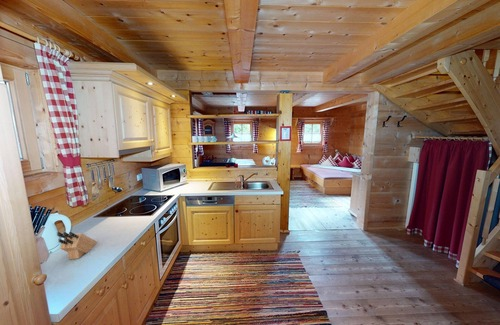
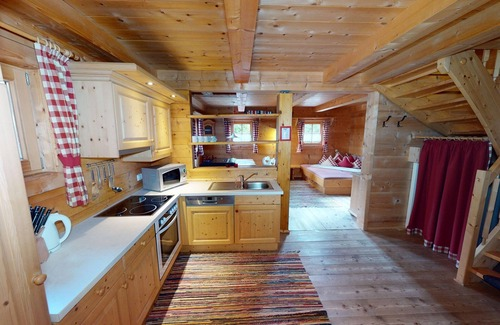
- knife block (77, 239)
